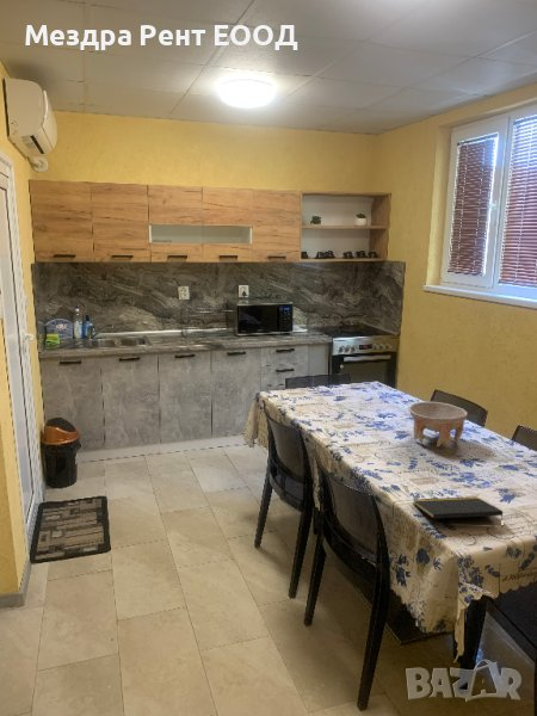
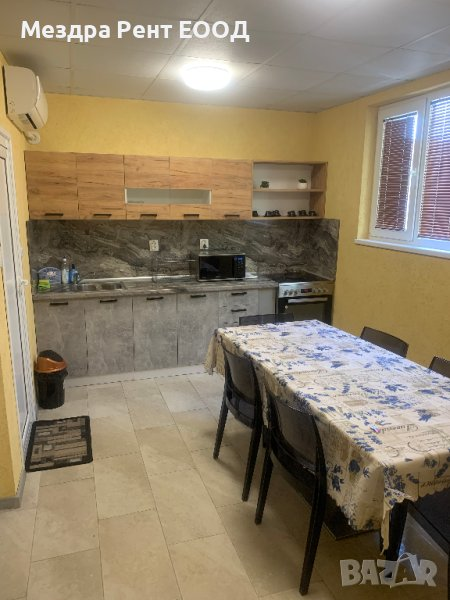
- notepad (456, 507)
- bowl (436, 425)
